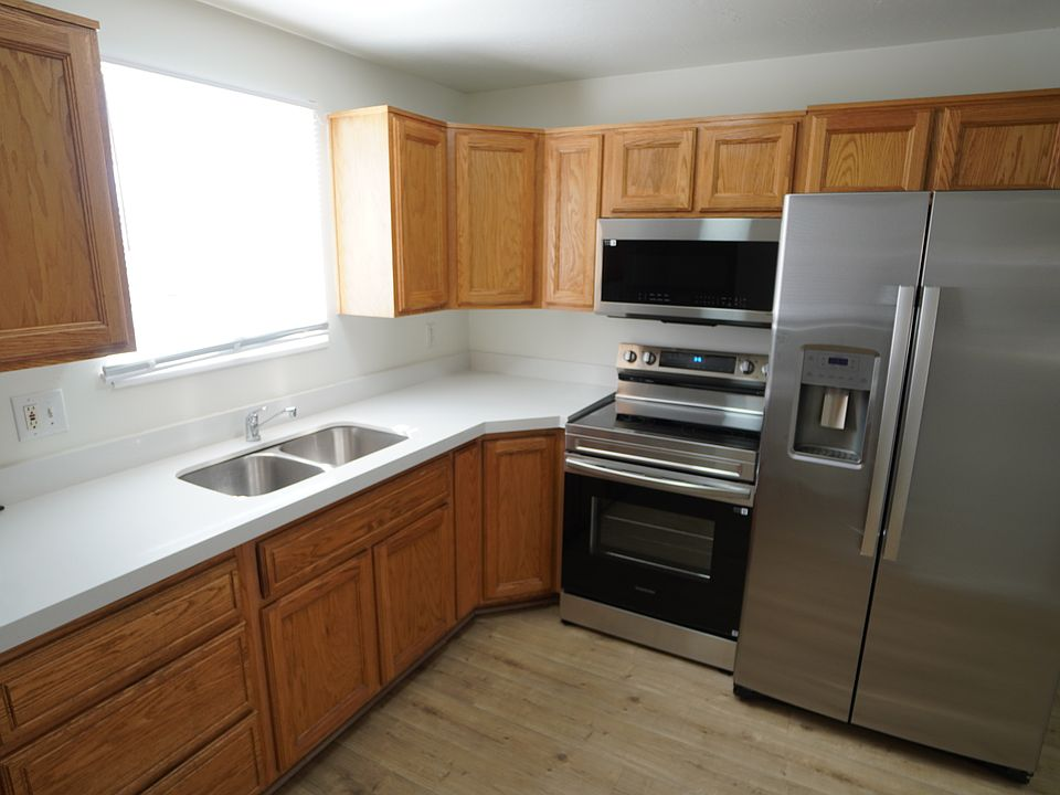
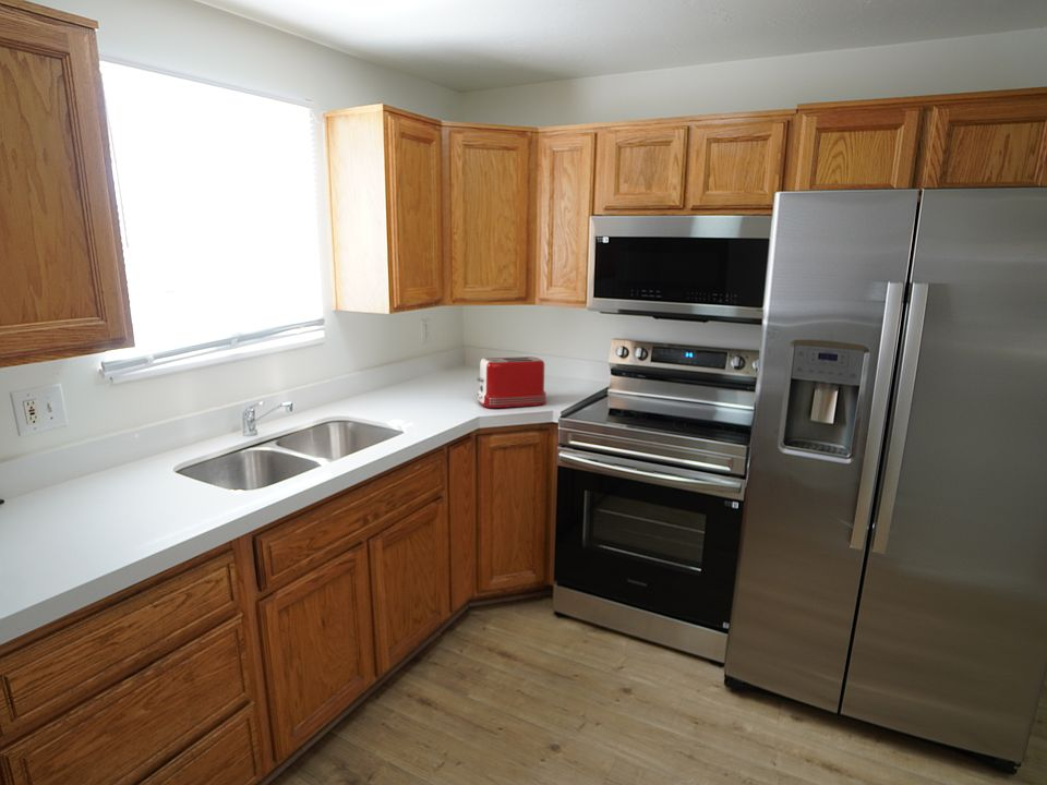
+ toaster (512, 381)
